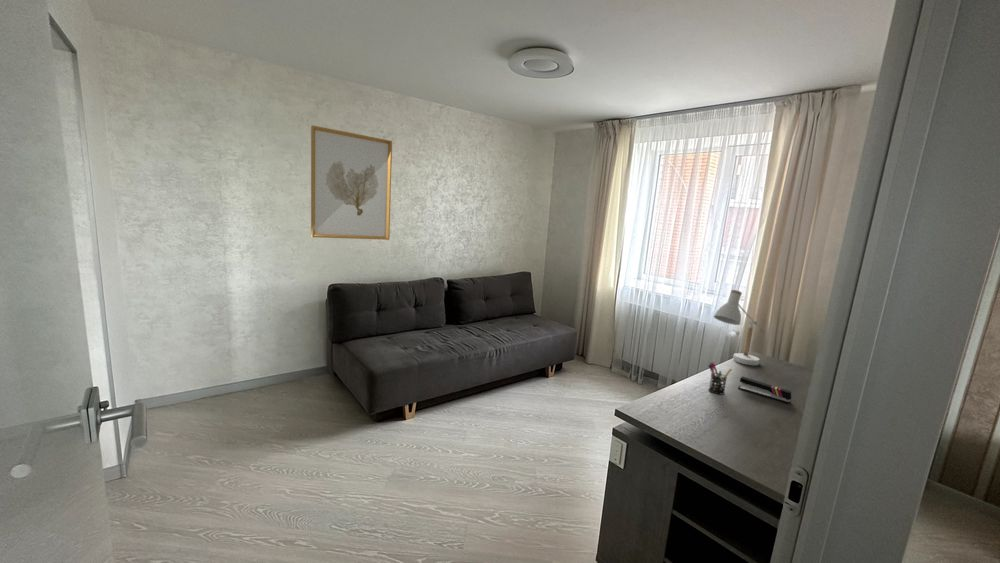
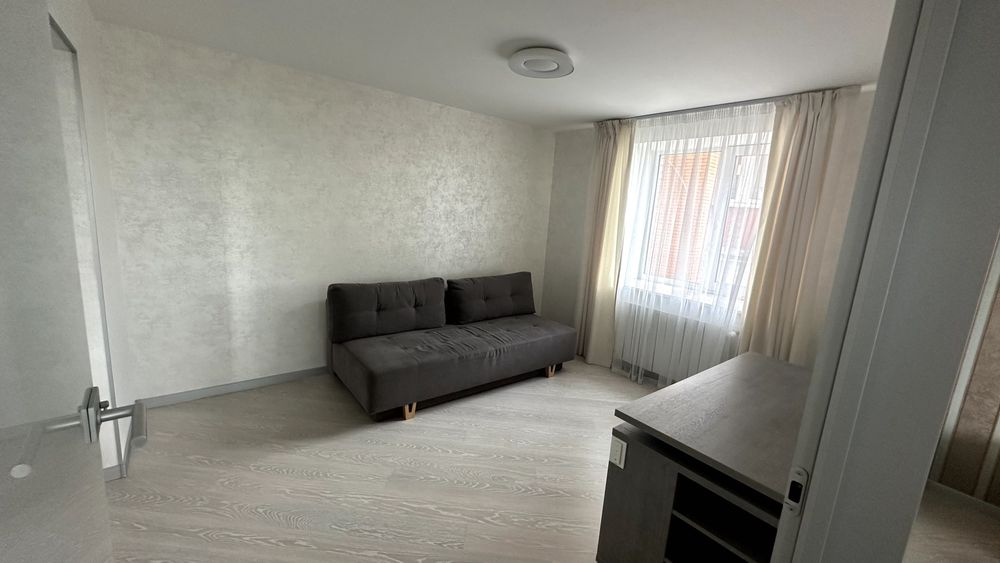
- stapler (764, 389)
- desk lamp (748, 327)
- pen holder (717, 377)
- wall art (353, 187)
